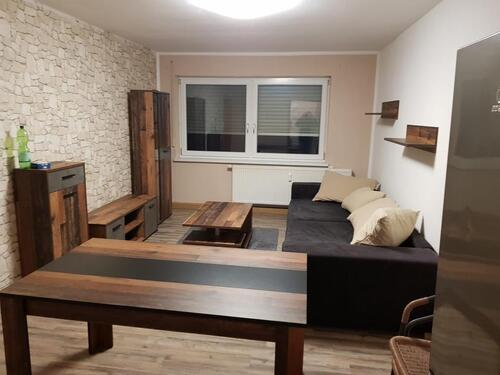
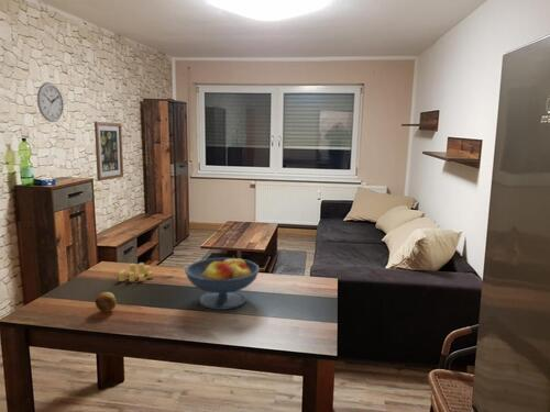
+ candle (135, 270)
+ wall art (109, 151)
+ fruit bowl (222, 278)
+ fruit (106, 301)
+ wall clock (52, 102)
